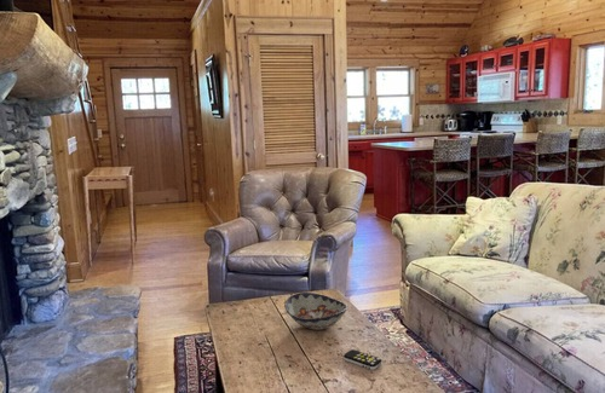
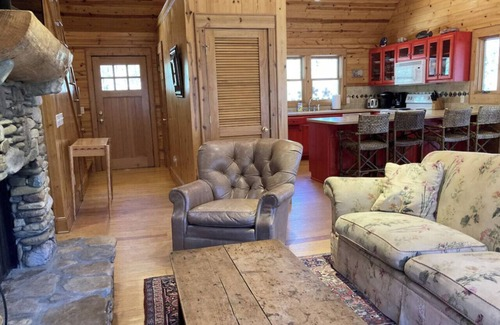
- remote control (362, 358)
- decorative bowl (316, 313)
